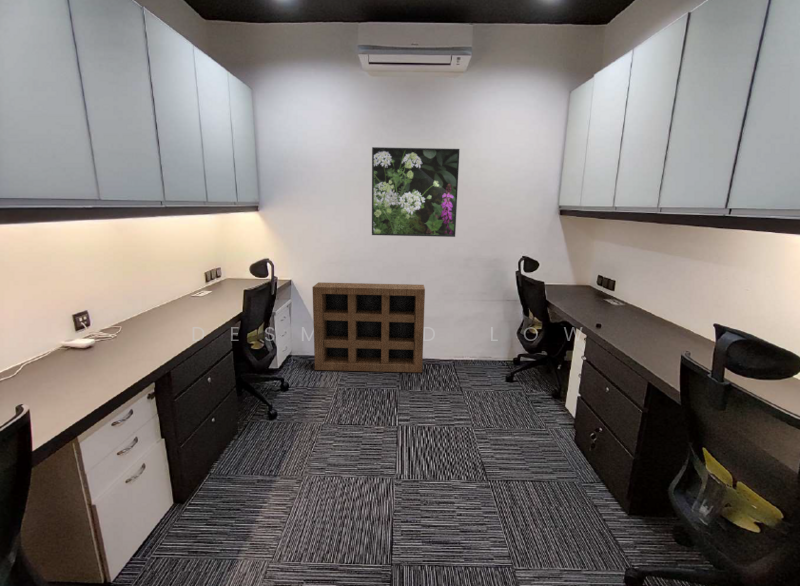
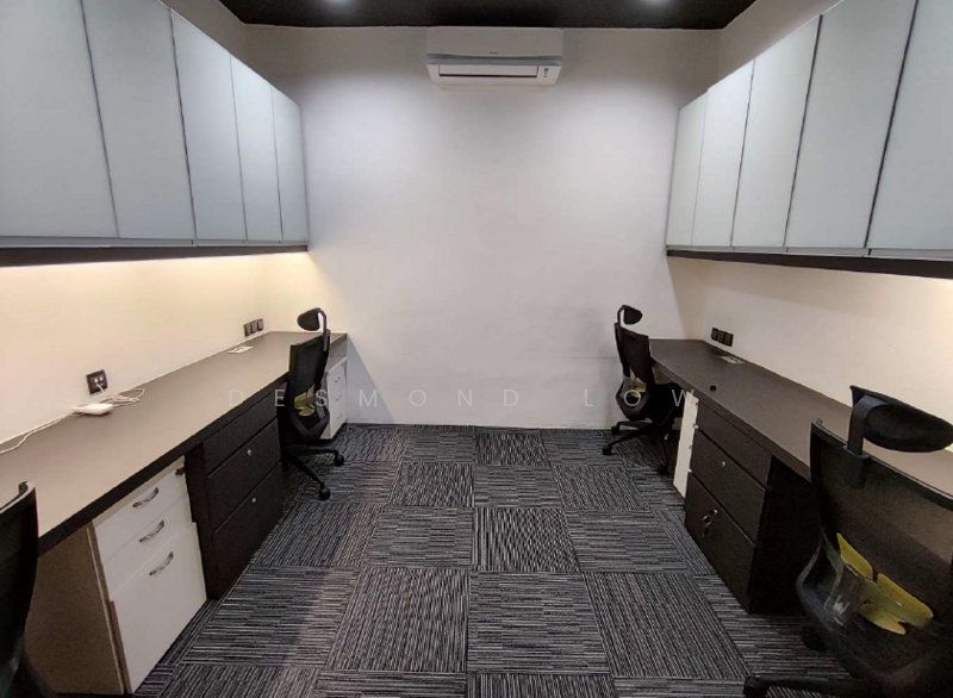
- shelving unit (369, 326)
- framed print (414, 193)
